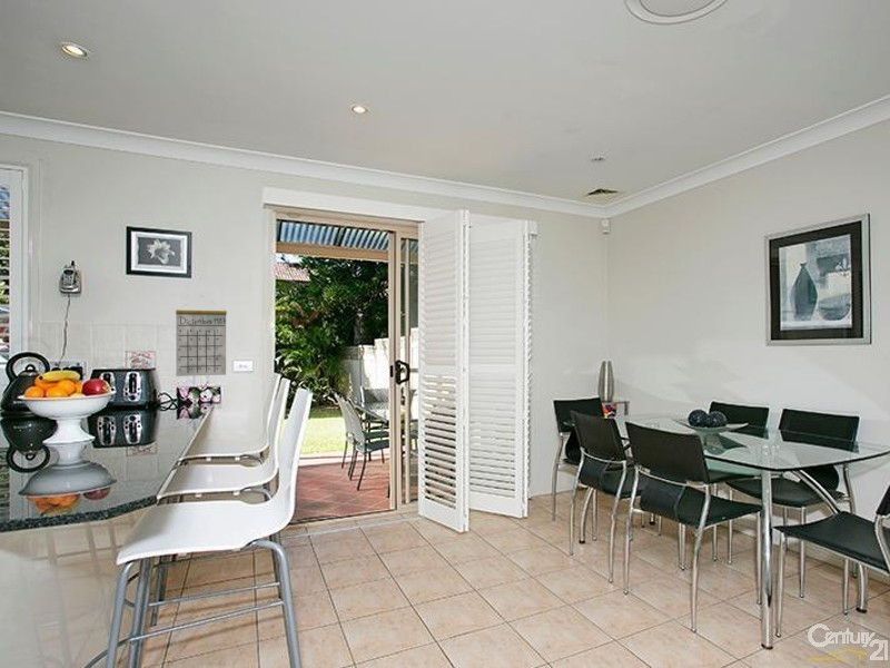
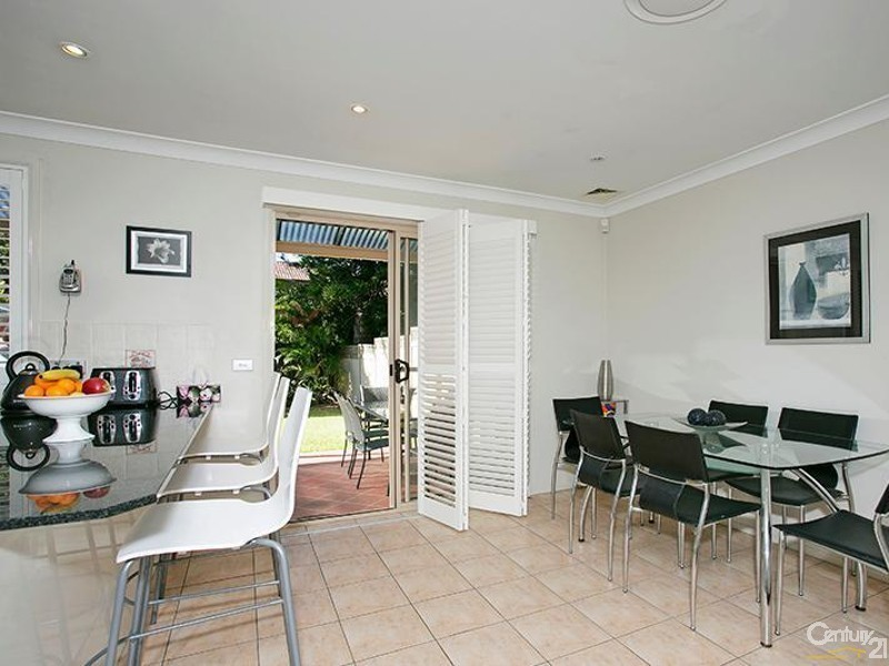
- calendar (201, 335)
